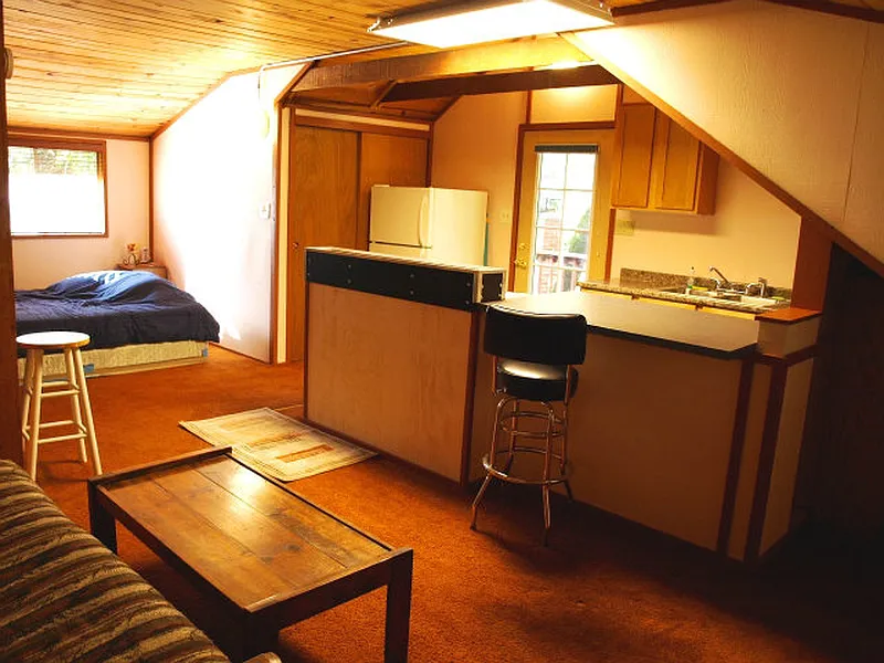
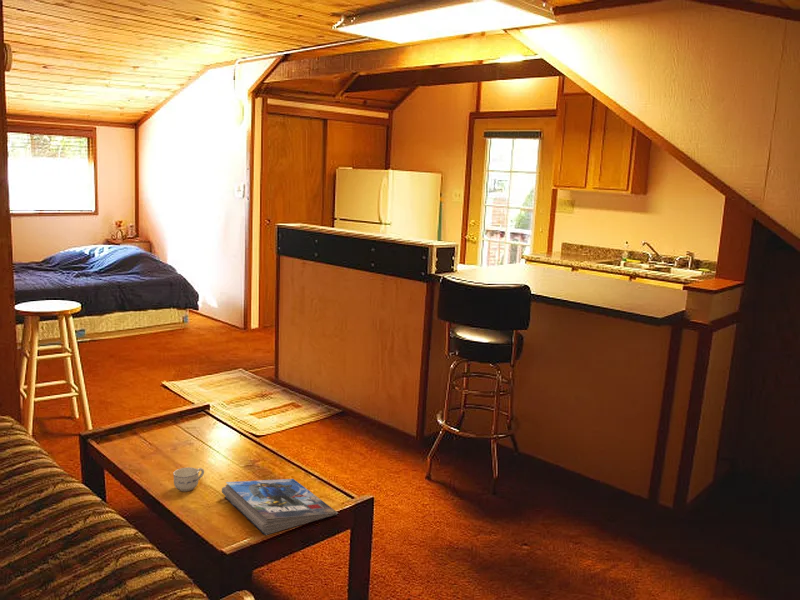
+ cup (189, 479)
+ magazine (278, 498)
